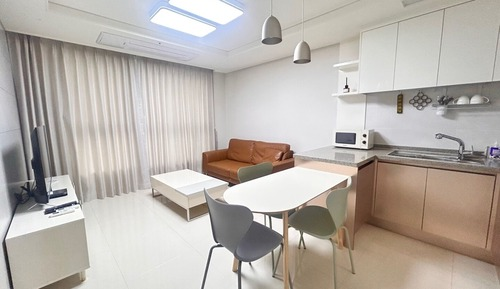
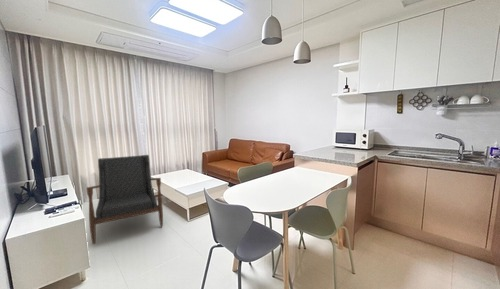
+ armchair (127, 192)
